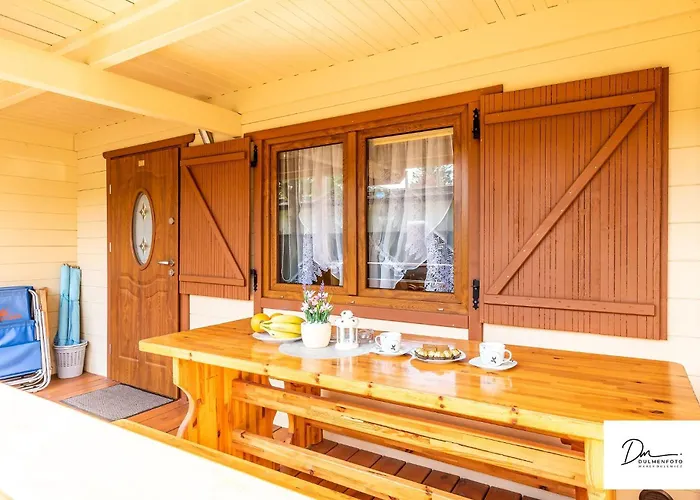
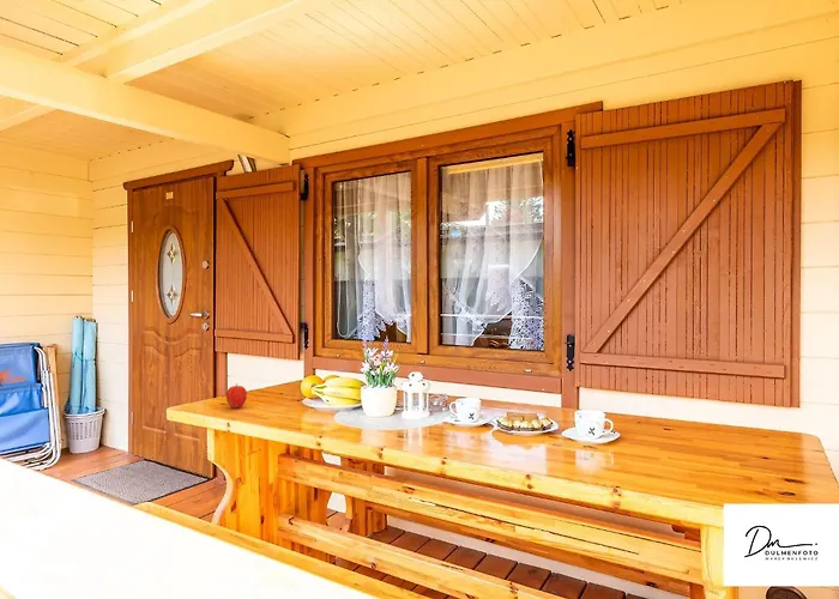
+ apple (236, 395)
